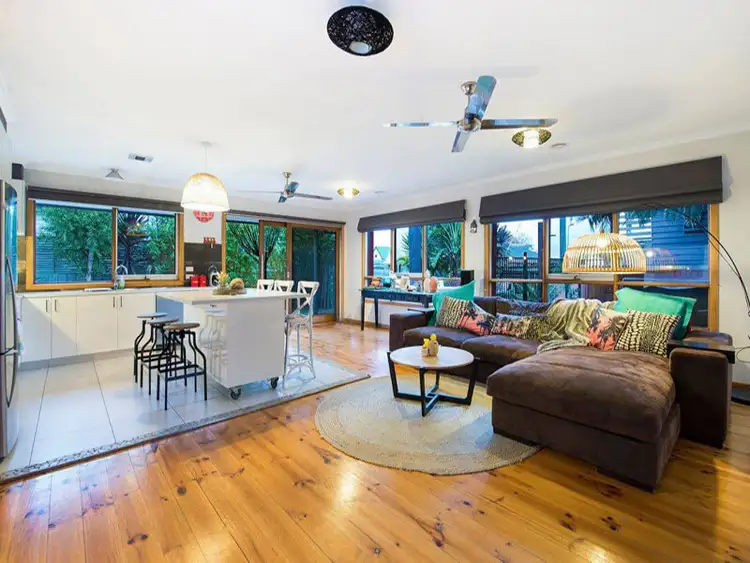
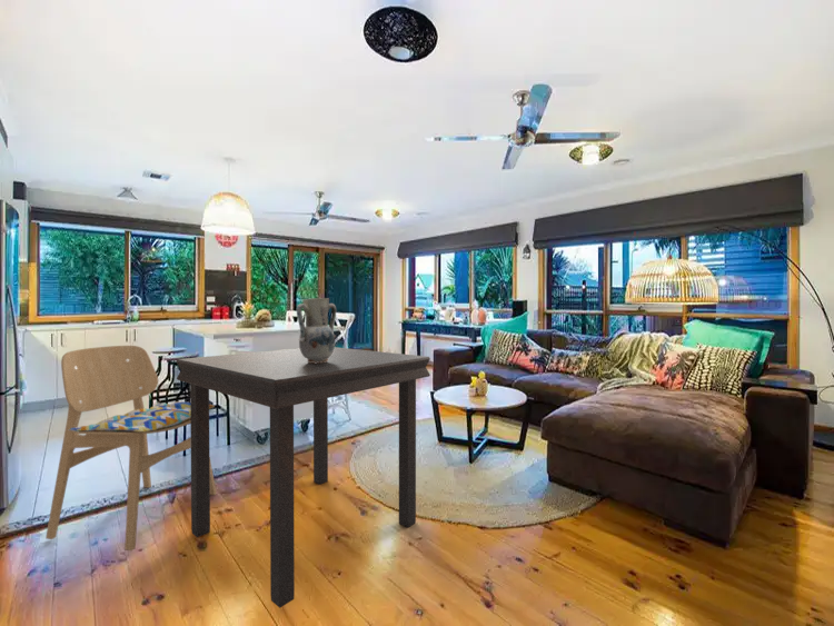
+ dining table (314, 443)
+ vase (316, 329)
+ dining chair (138, 431)
